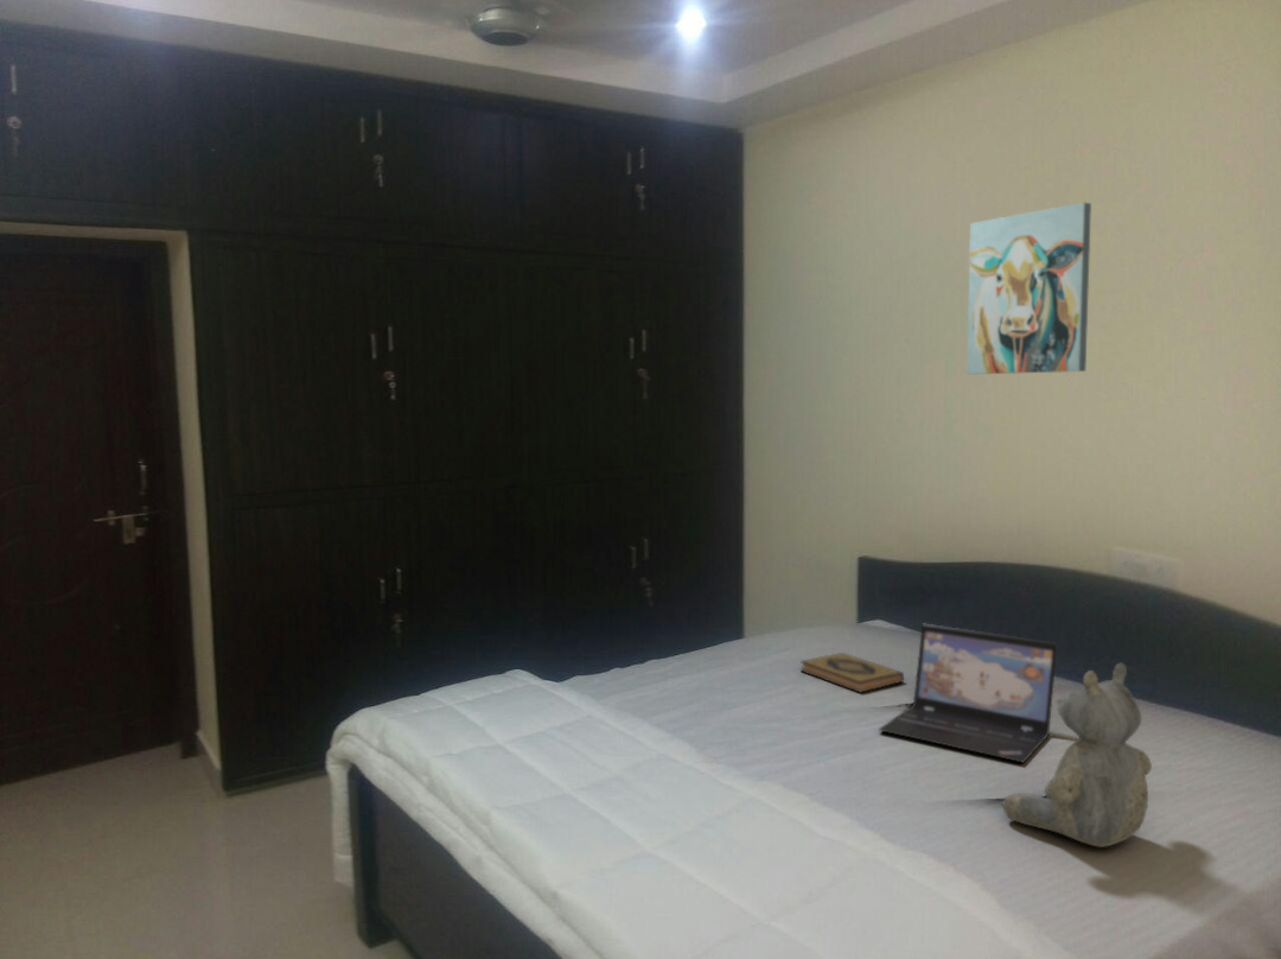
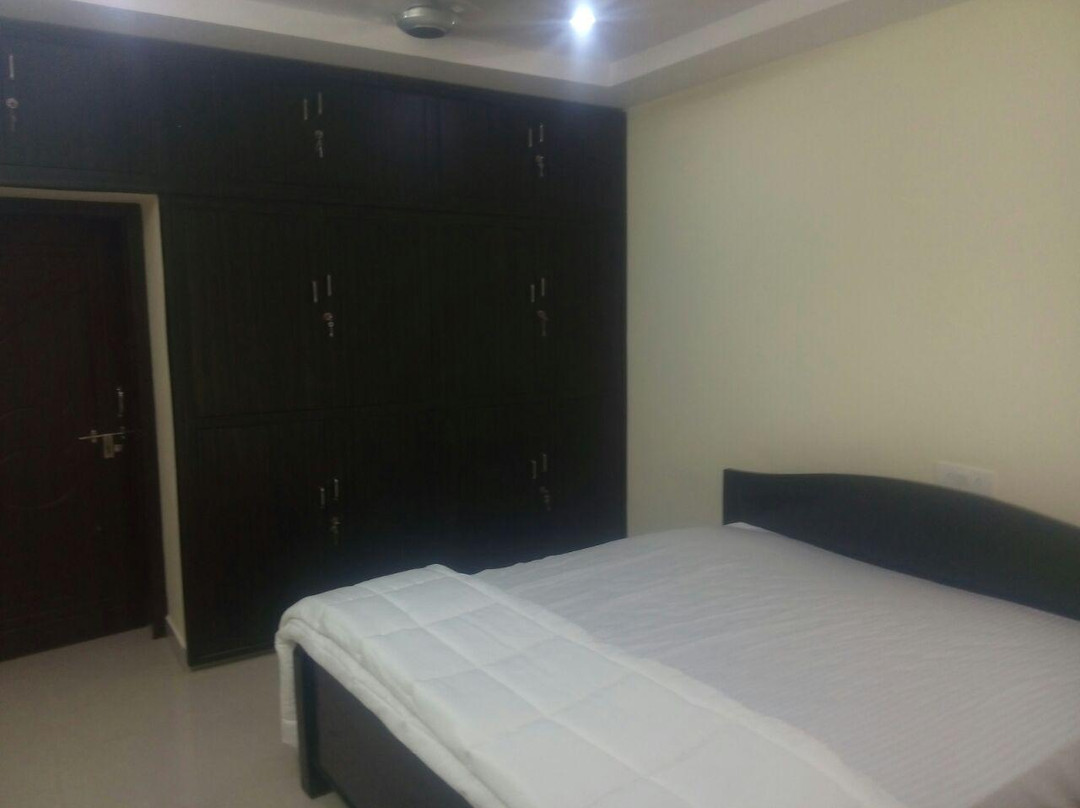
- hardback book (850, 671)
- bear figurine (1077, 745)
- wall art (1025, 293)
- laptop (968, 687)
